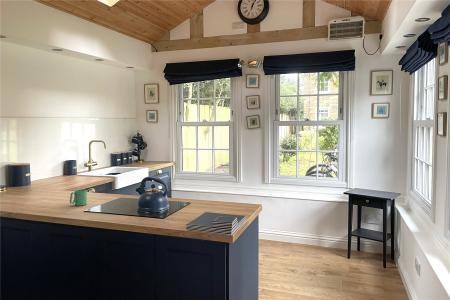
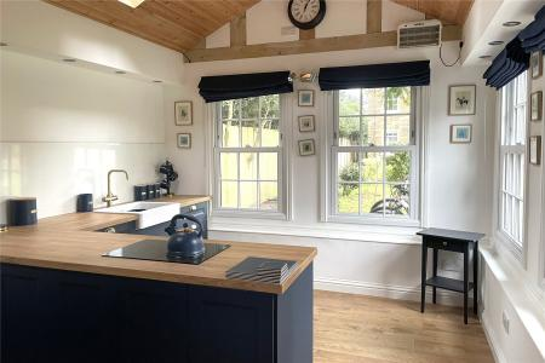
- mug (78, 197)
